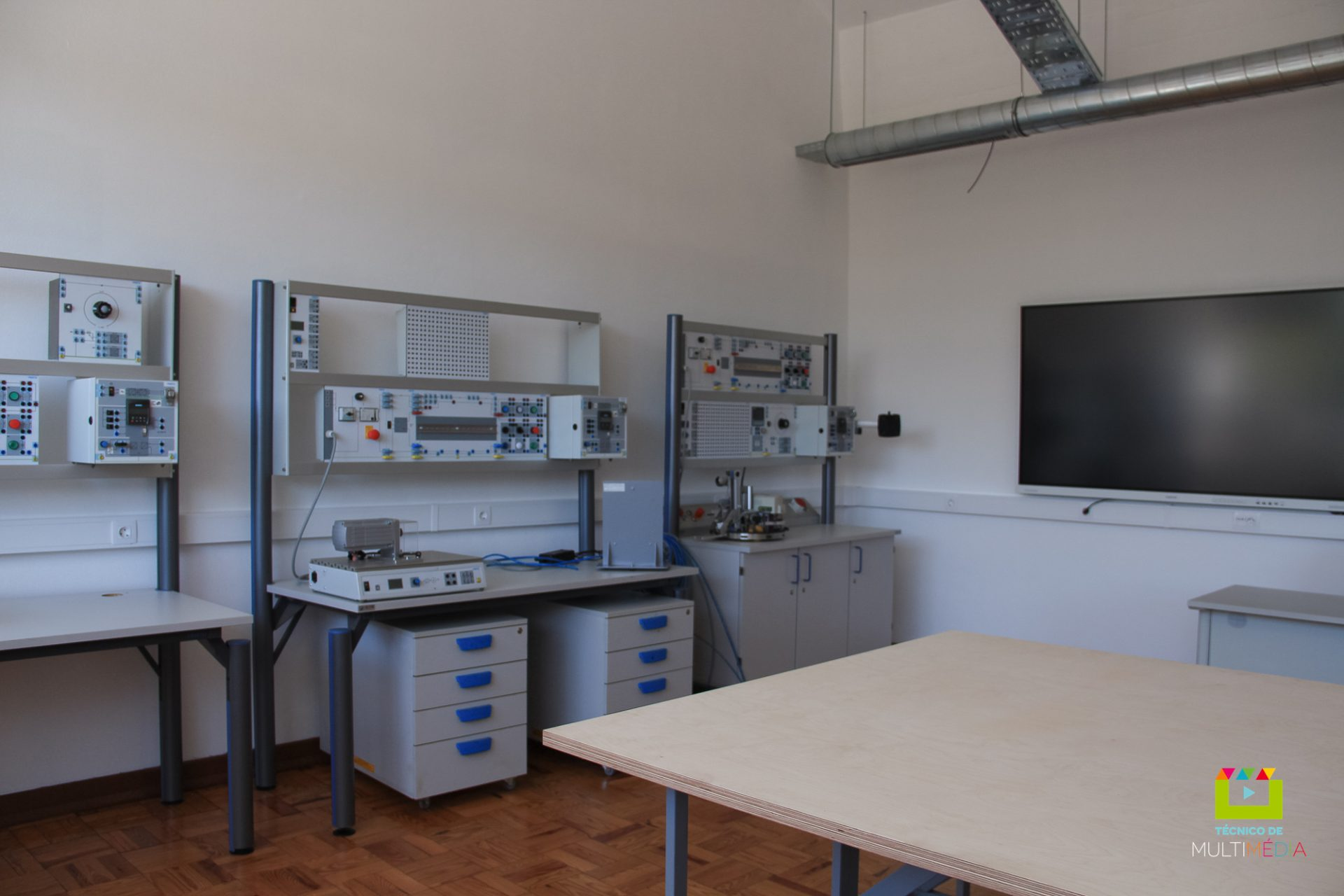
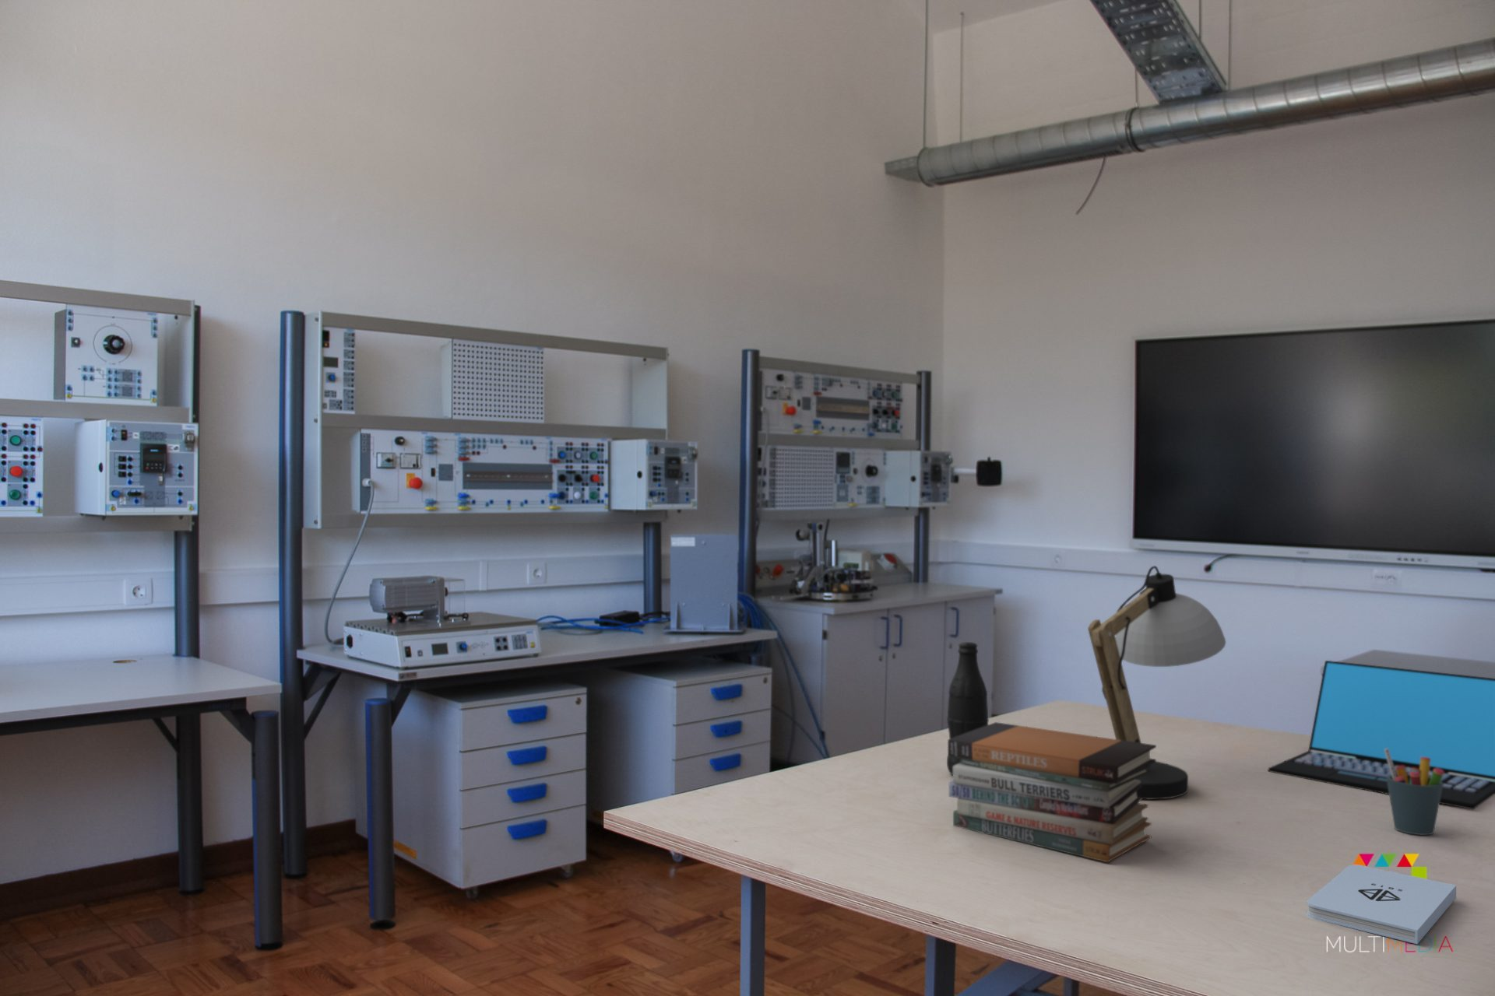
+ notepad (1382, 900)
+ desk lamp (1143, 665)
+ book stack (1048, 786)
+ laptop (1393, 727)
+ pen holder (1414, 791)
+ bottle (967, 708)
